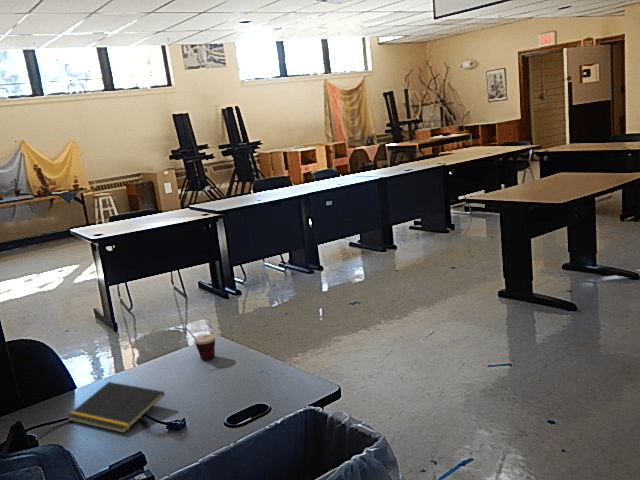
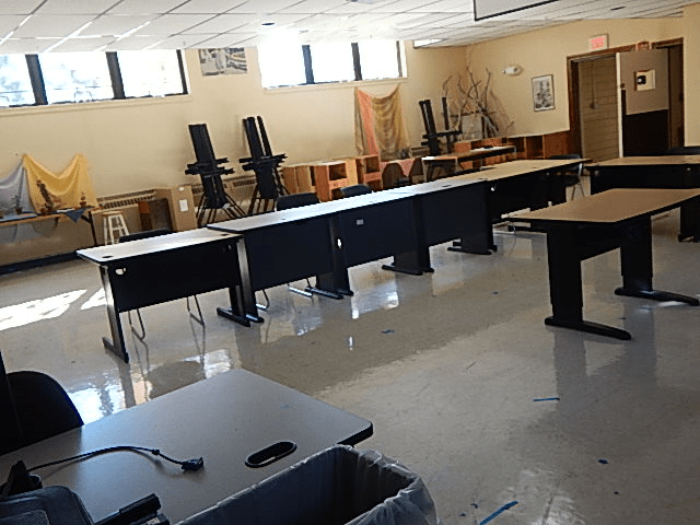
- notepad (115, 405)
- cup (196, 341)
